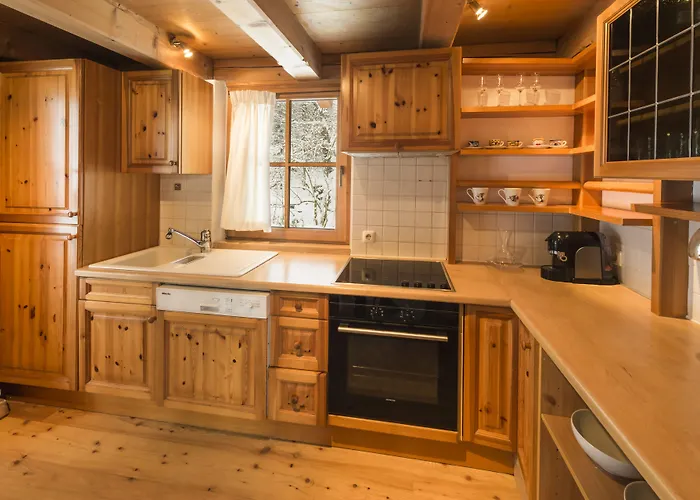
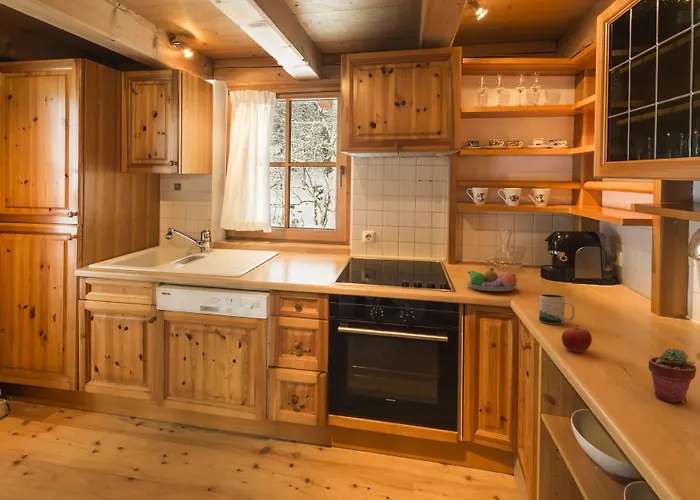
+ fruit bowl (490, 278)
+ apple (576, 337)
+ potted succulent (671, 373)
+ mug (556, 309)
